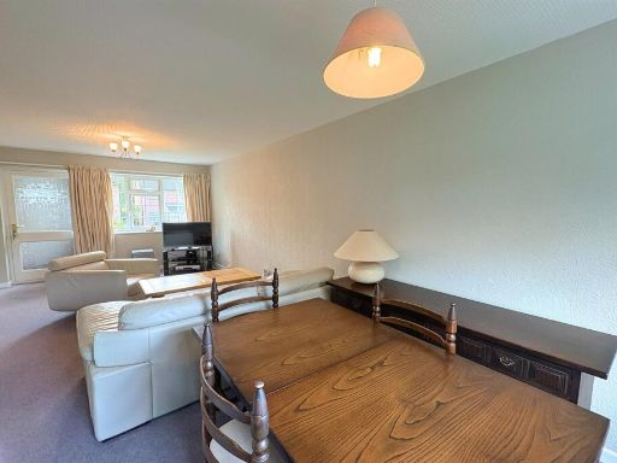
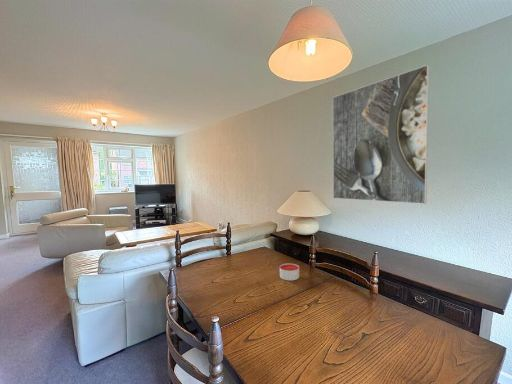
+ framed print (373, 143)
+ candle (289, 271)
